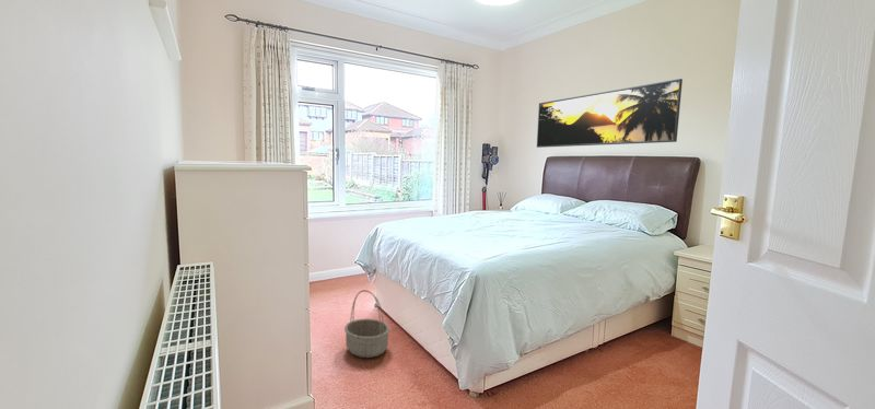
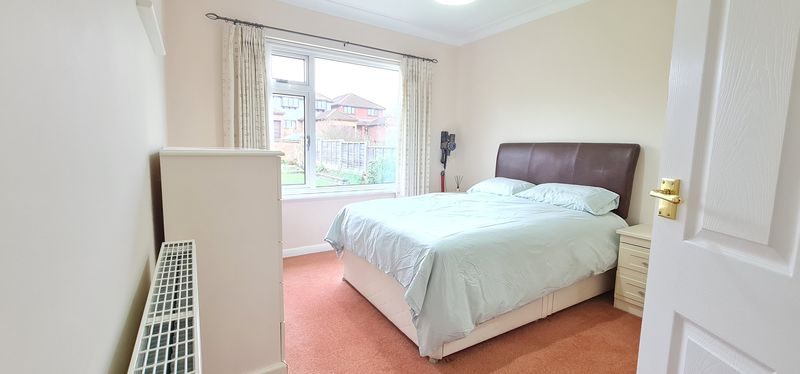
- basket (366, 320)
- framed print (596, 119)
